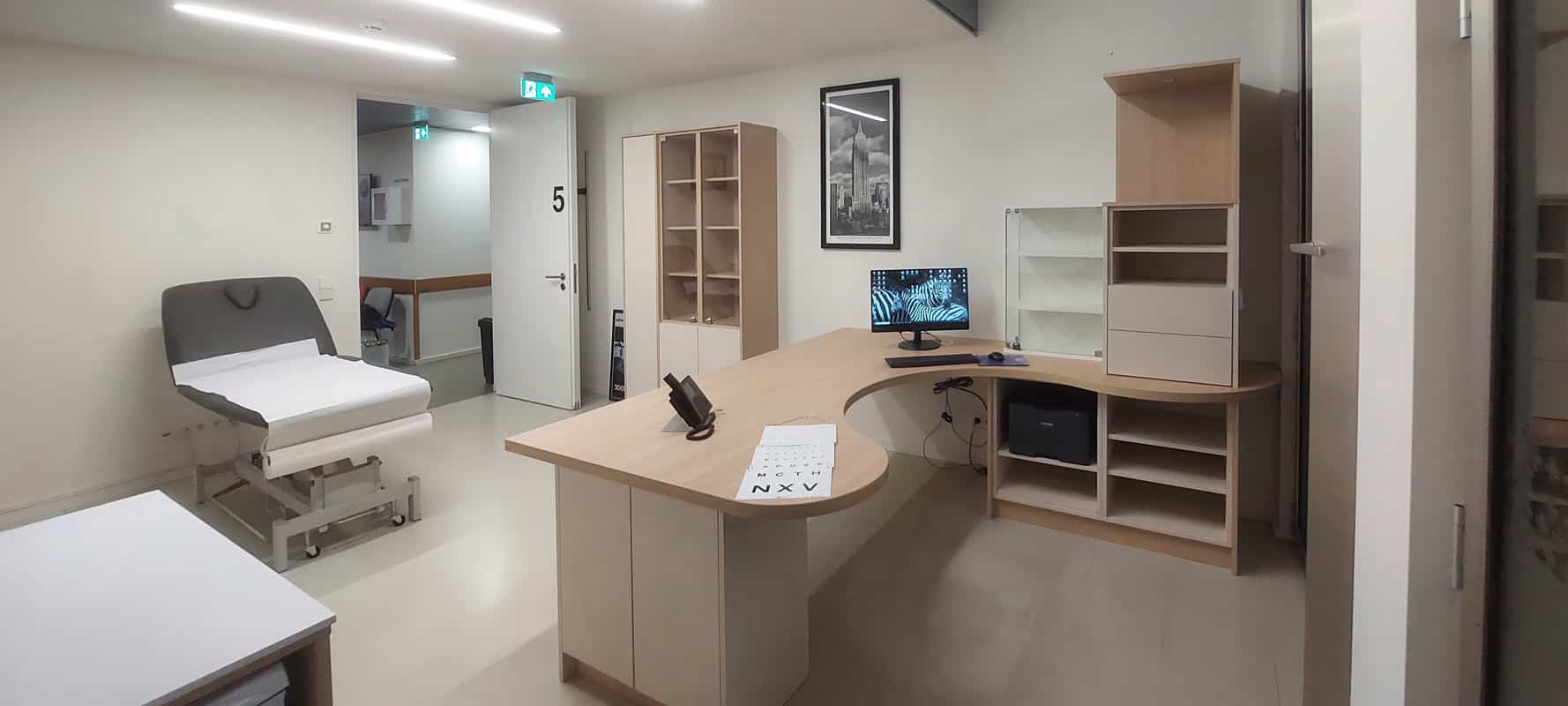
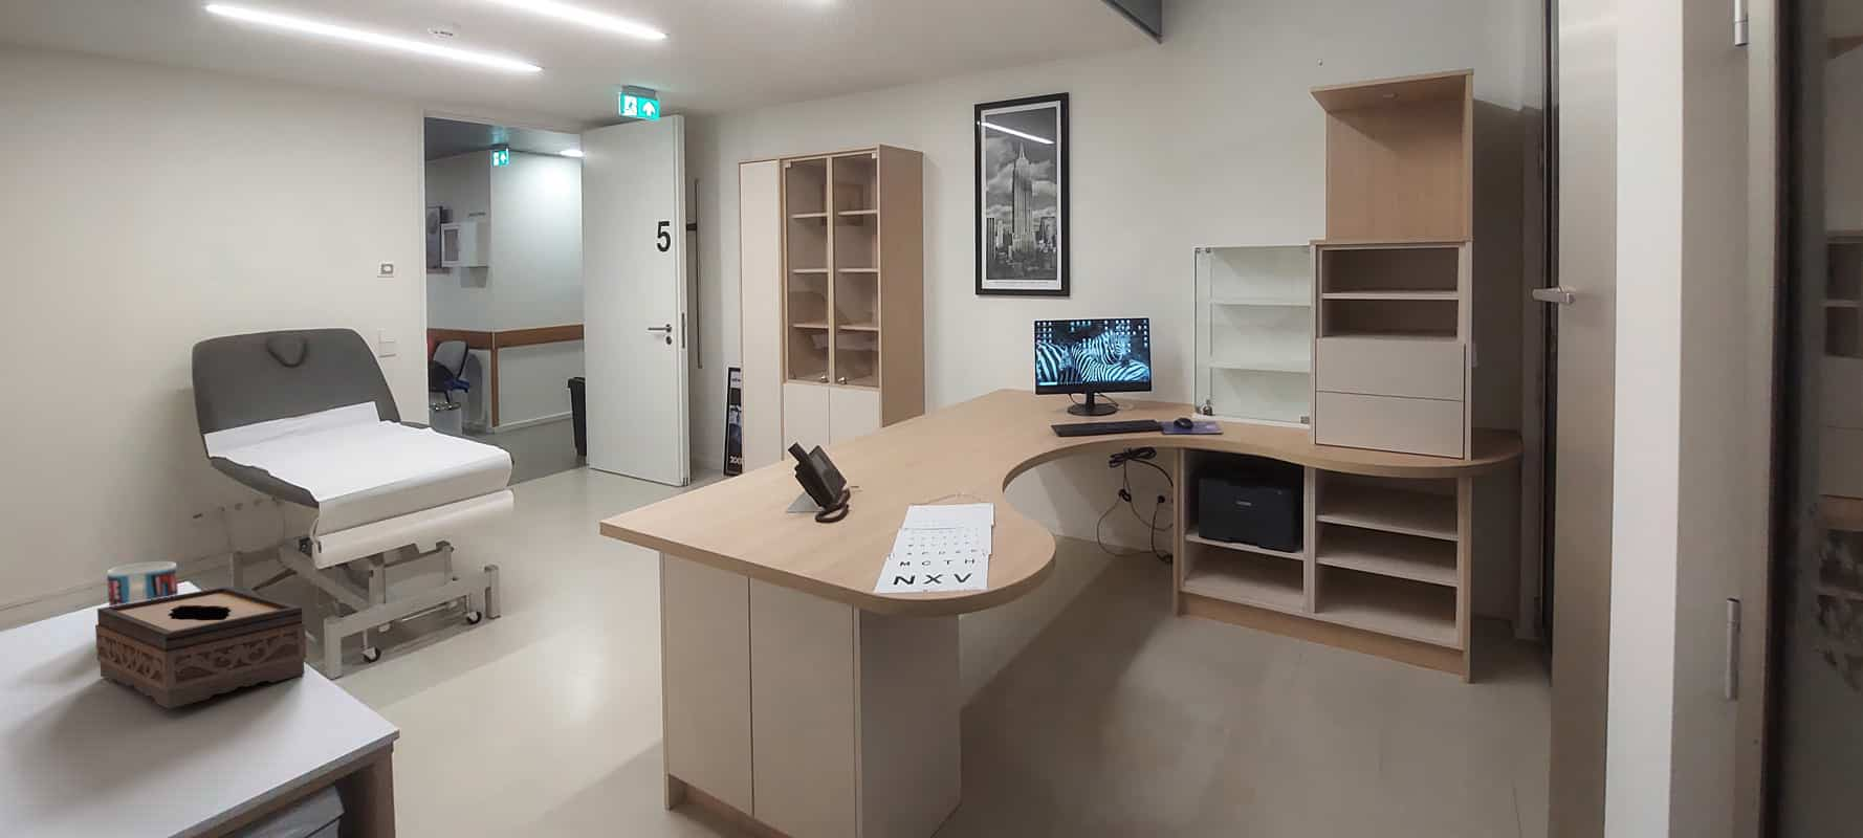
+ tissue box (201, 641)
+ mug (146, 598)
